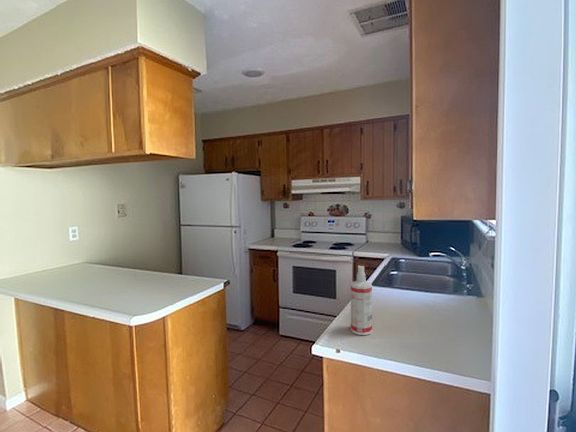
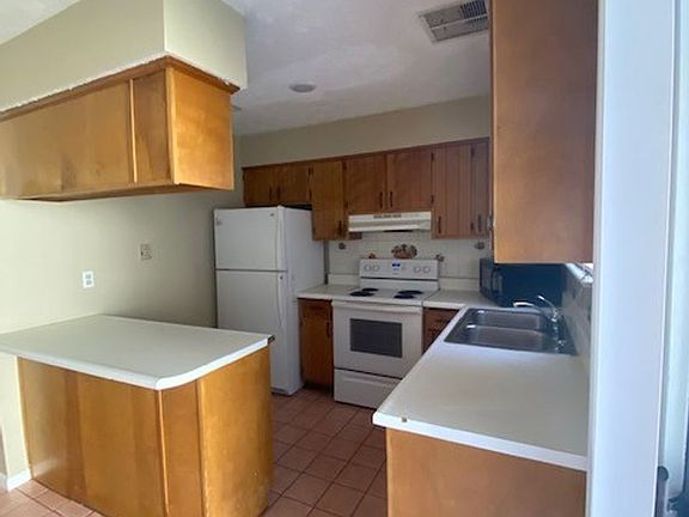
- spray bottle (361, 298)
